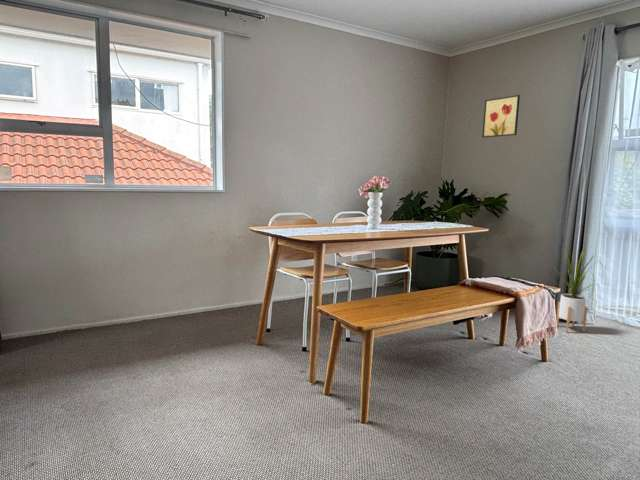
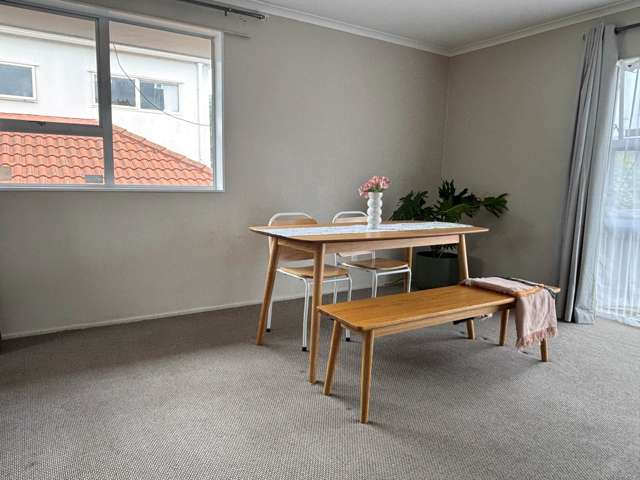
- house plant (575, 286)
- wall art (500, 117)
